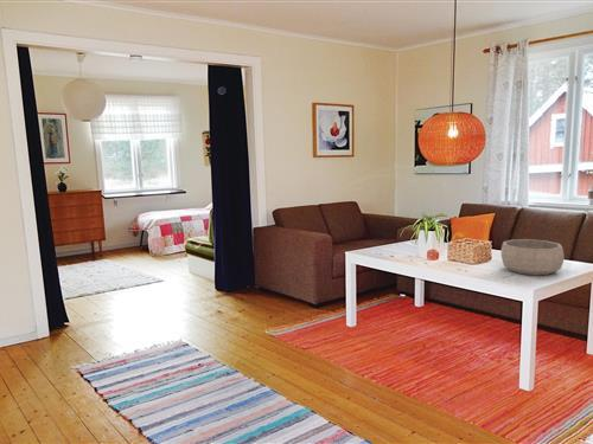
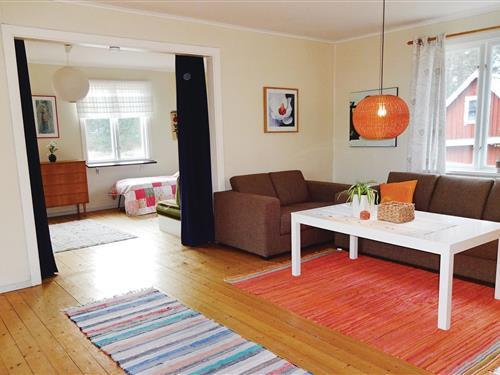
- decorative bowl (530, 257)
